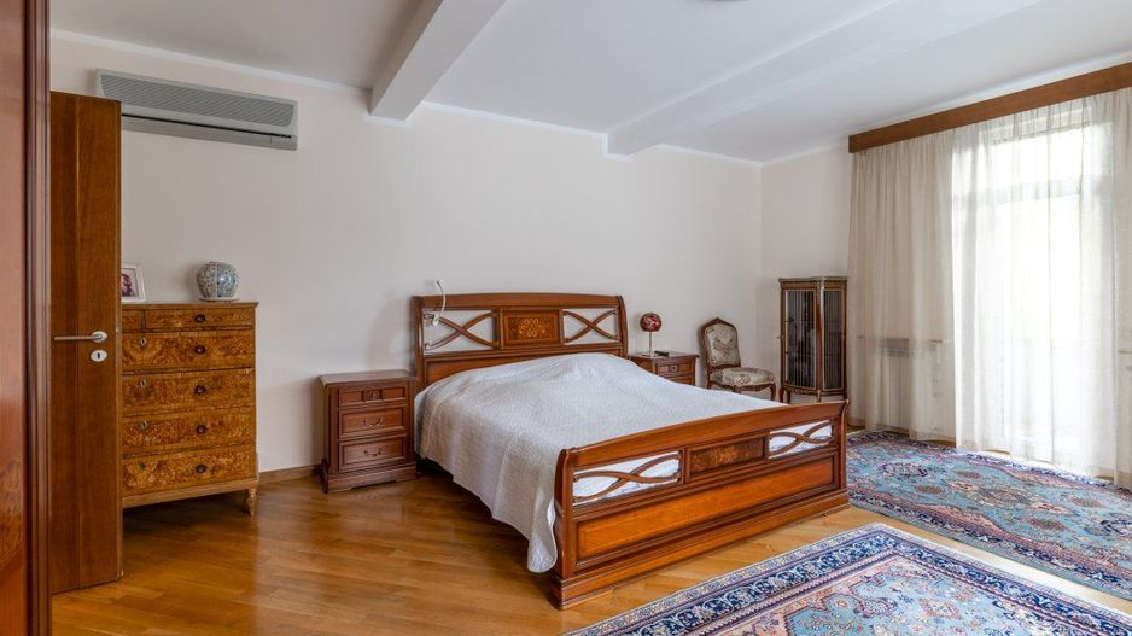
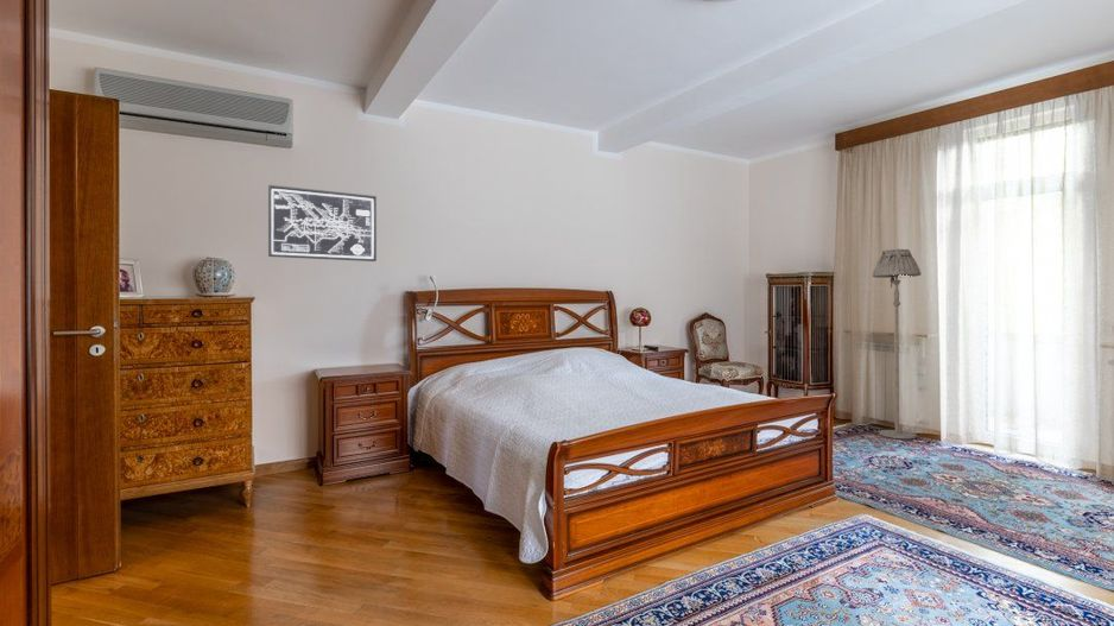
+ wall art (324, 225)
+ floor lamp (897, 342)
